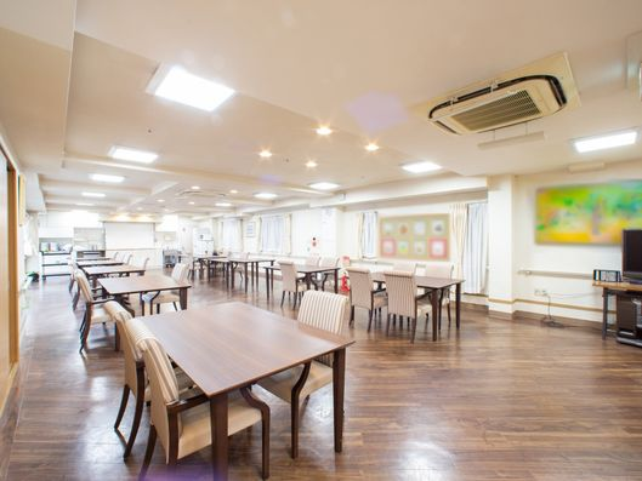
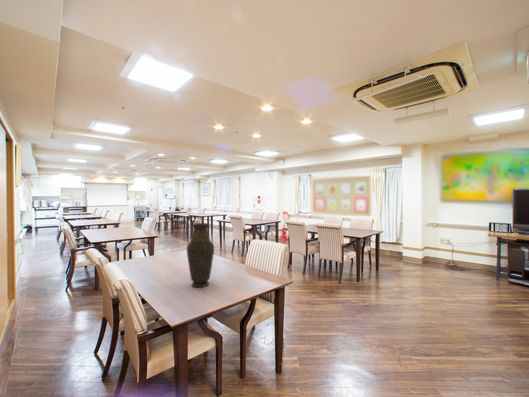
+ vase (200, 254)
